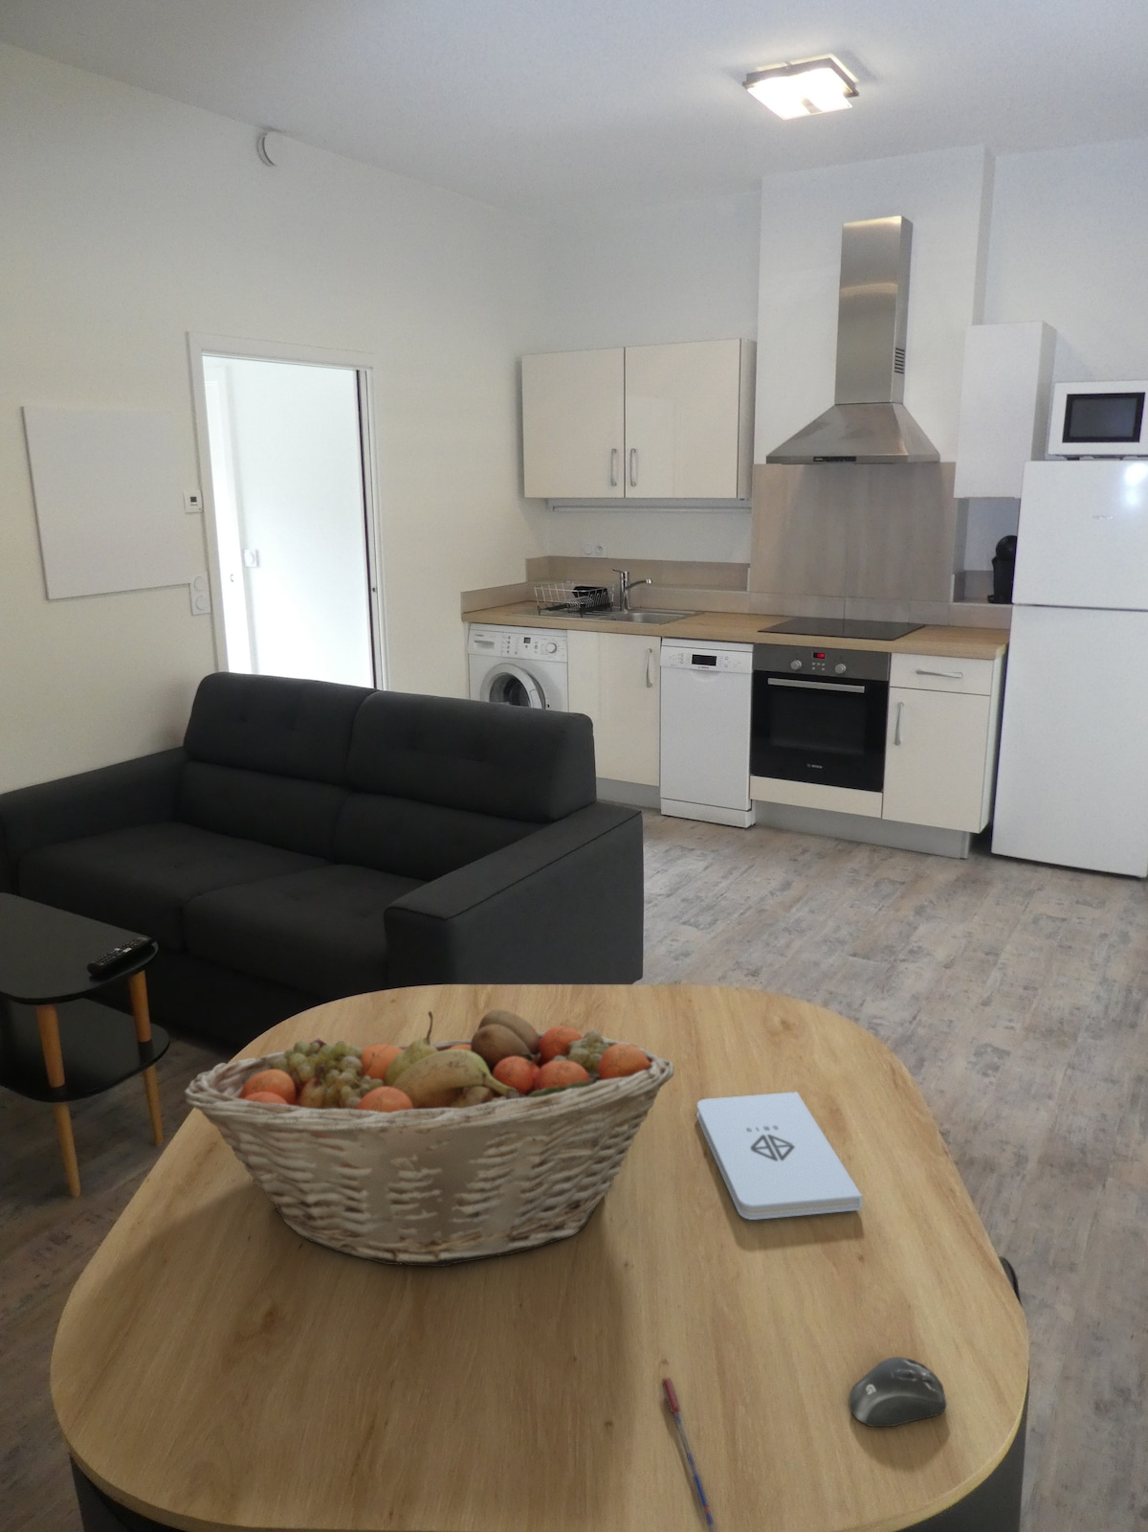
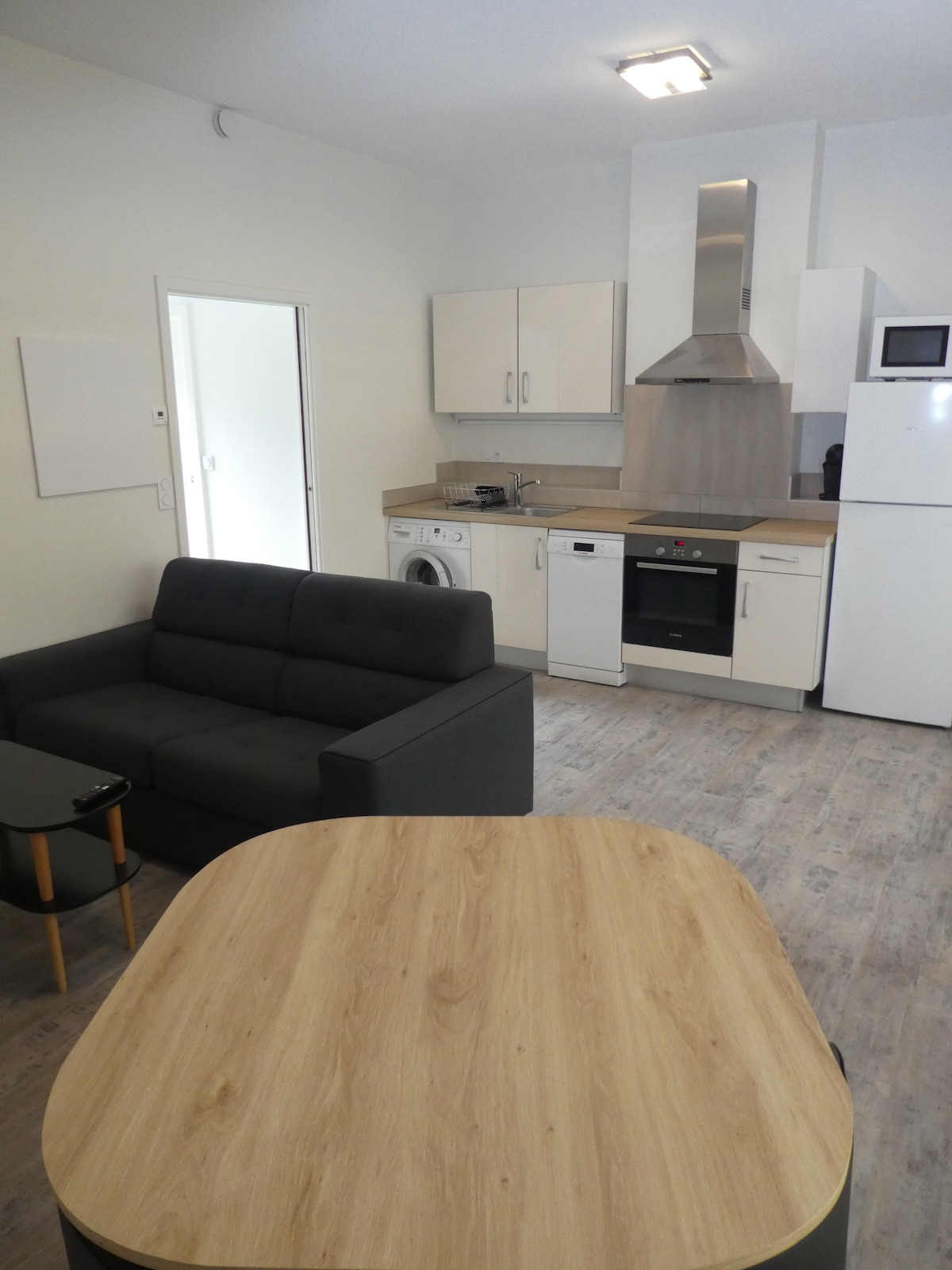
- notepad (771, 1150)
- pen (687, 1450)
- computer mouse (896, 1387)
- fruit basket (435, 1107)
